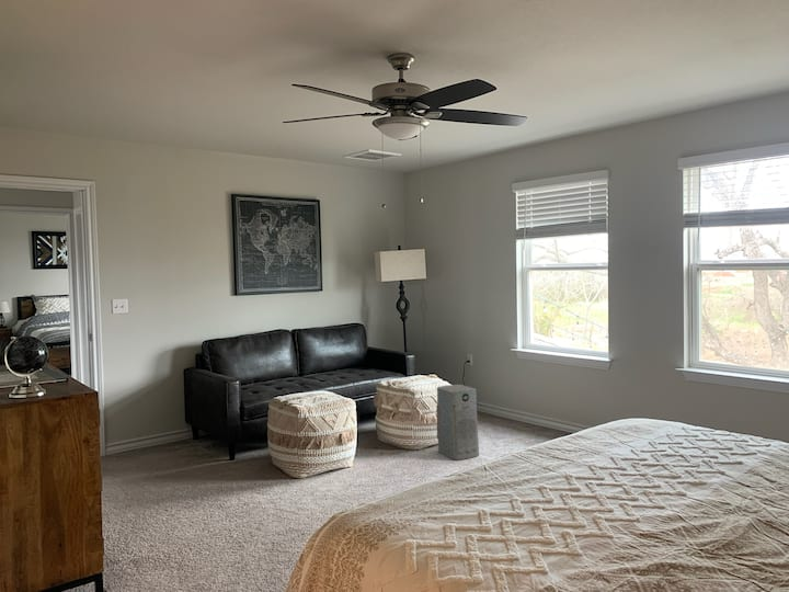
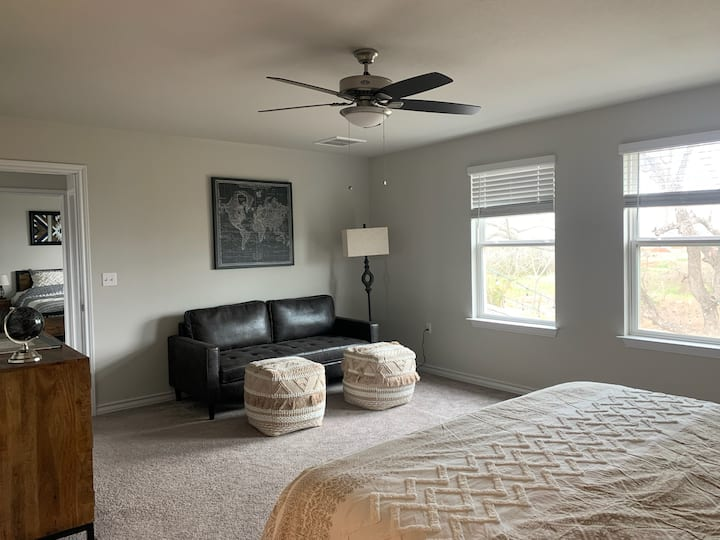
- air purifier (456, 420)
